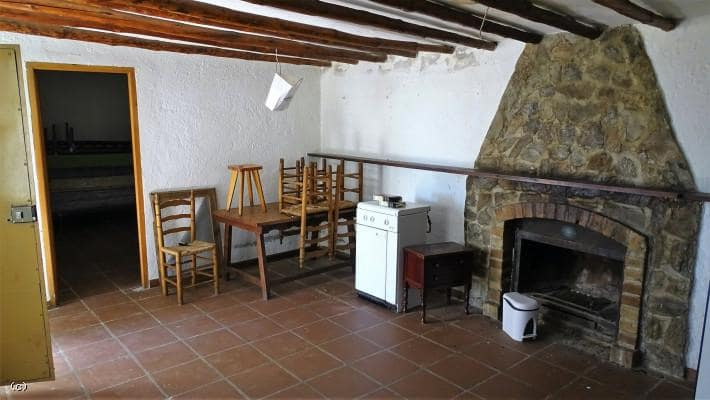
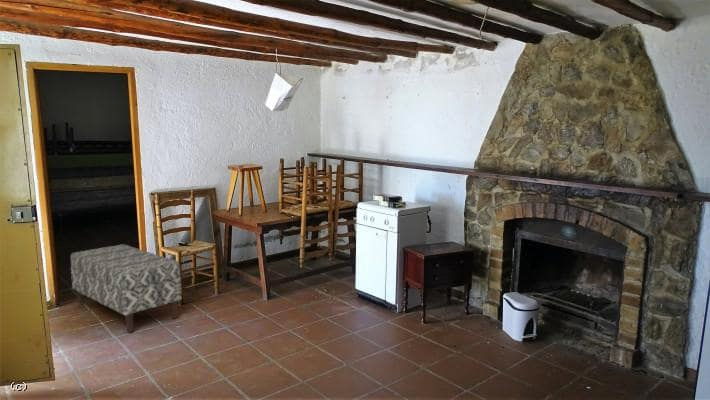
+ bench (124, 284)
